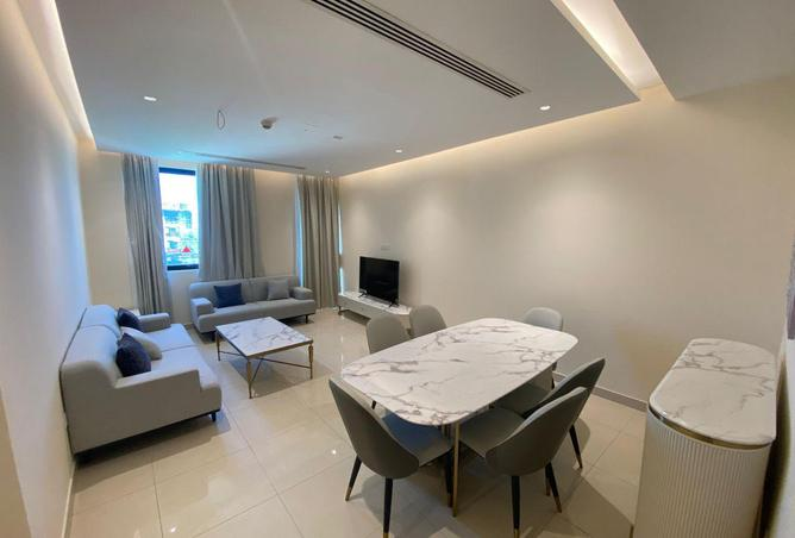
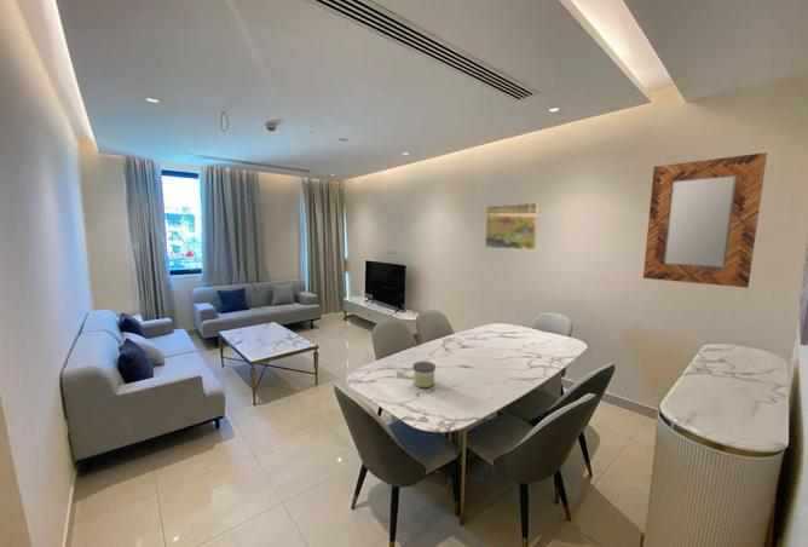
+ home mirror (698, 223)
+ candle (423, 374)
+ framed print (509, 226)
